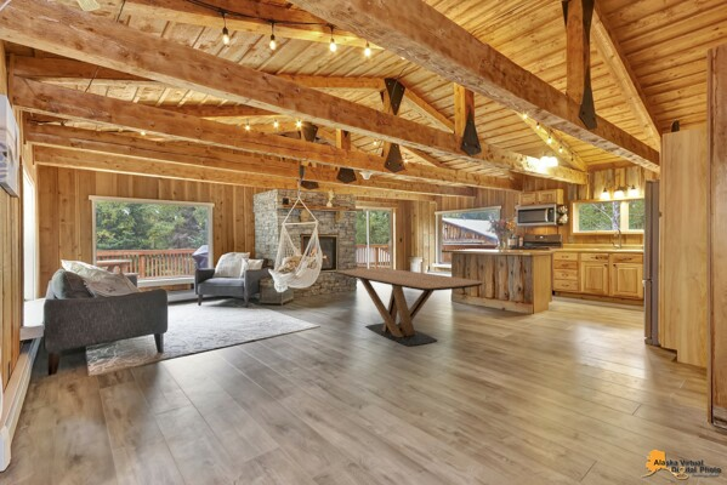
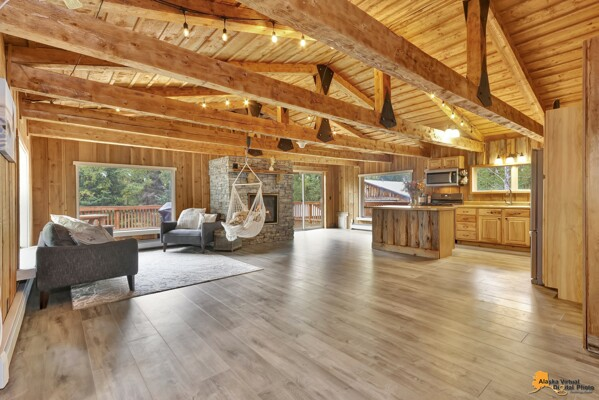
- dining table (398, 303)
